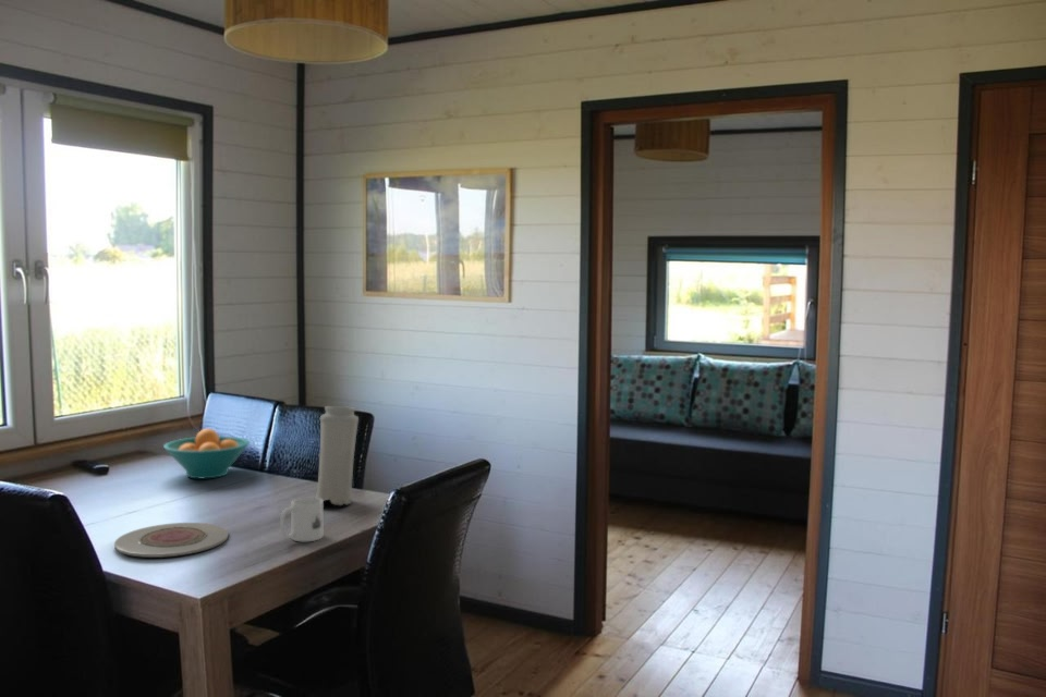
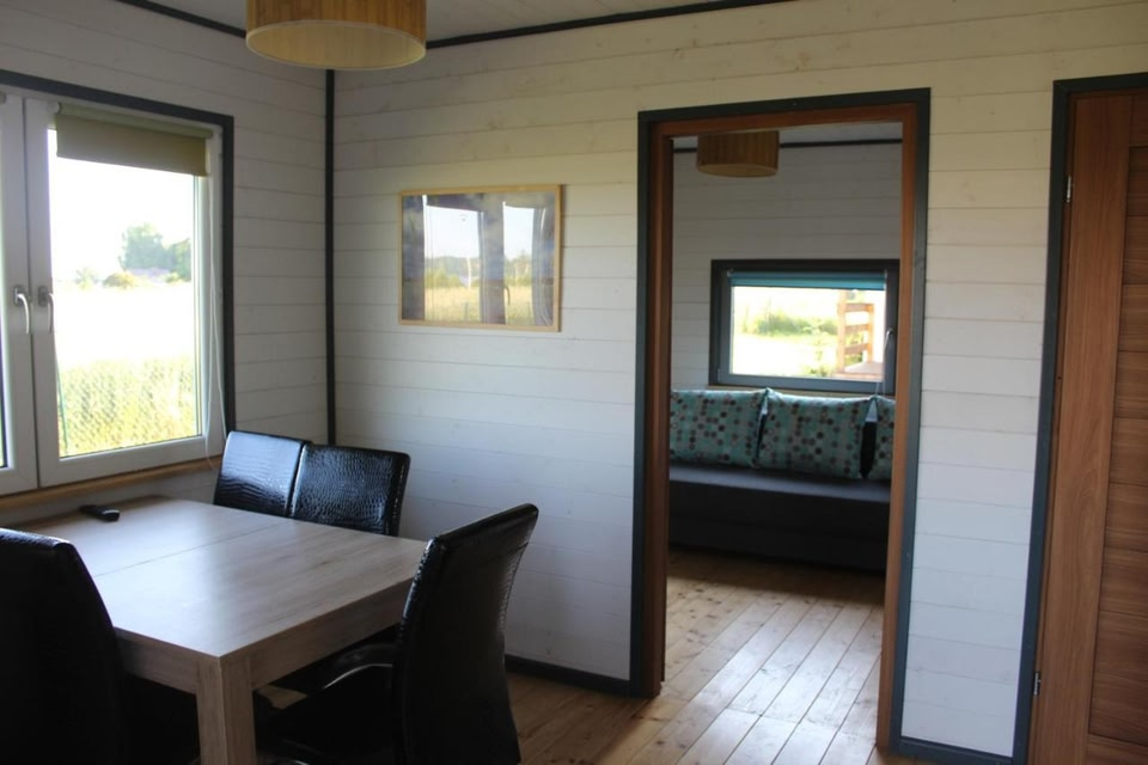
- mug (301, 519)
- fruit bowl (207, 452)
- vase (336, 454)
- plate (172, 538)
